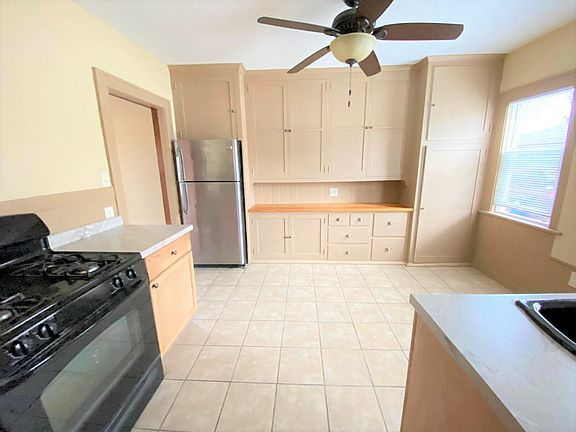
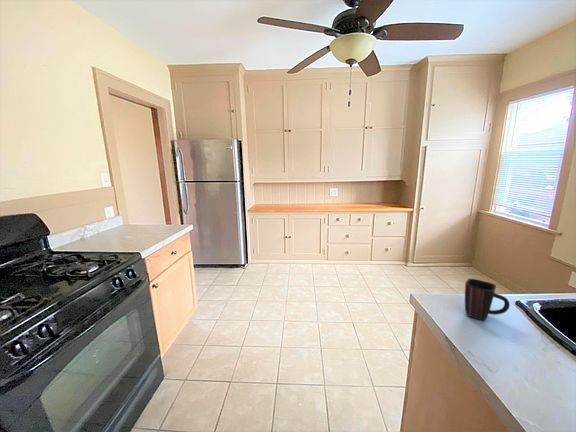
+ mug (483, 300)
